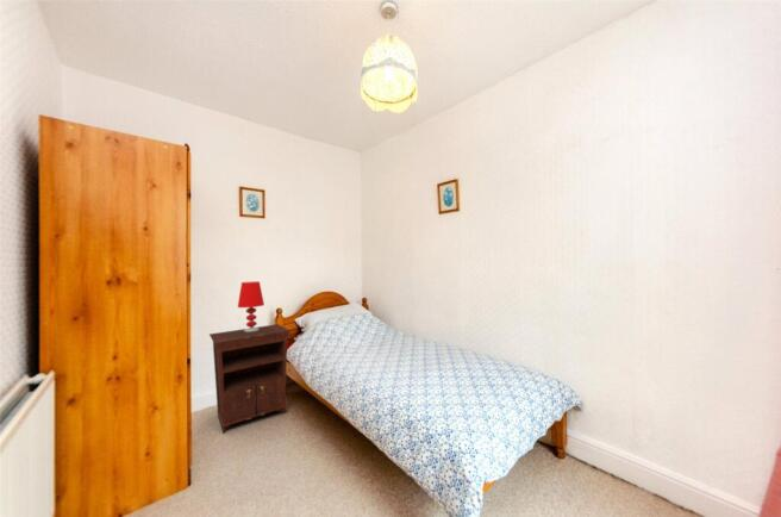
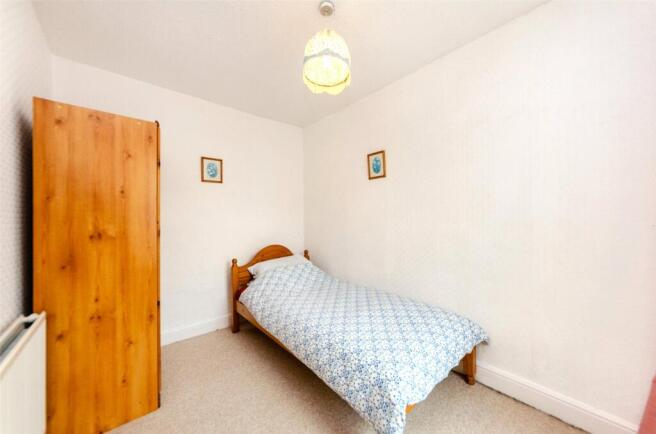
- table lamp (250, 305)
- nightstand (250, 373)
